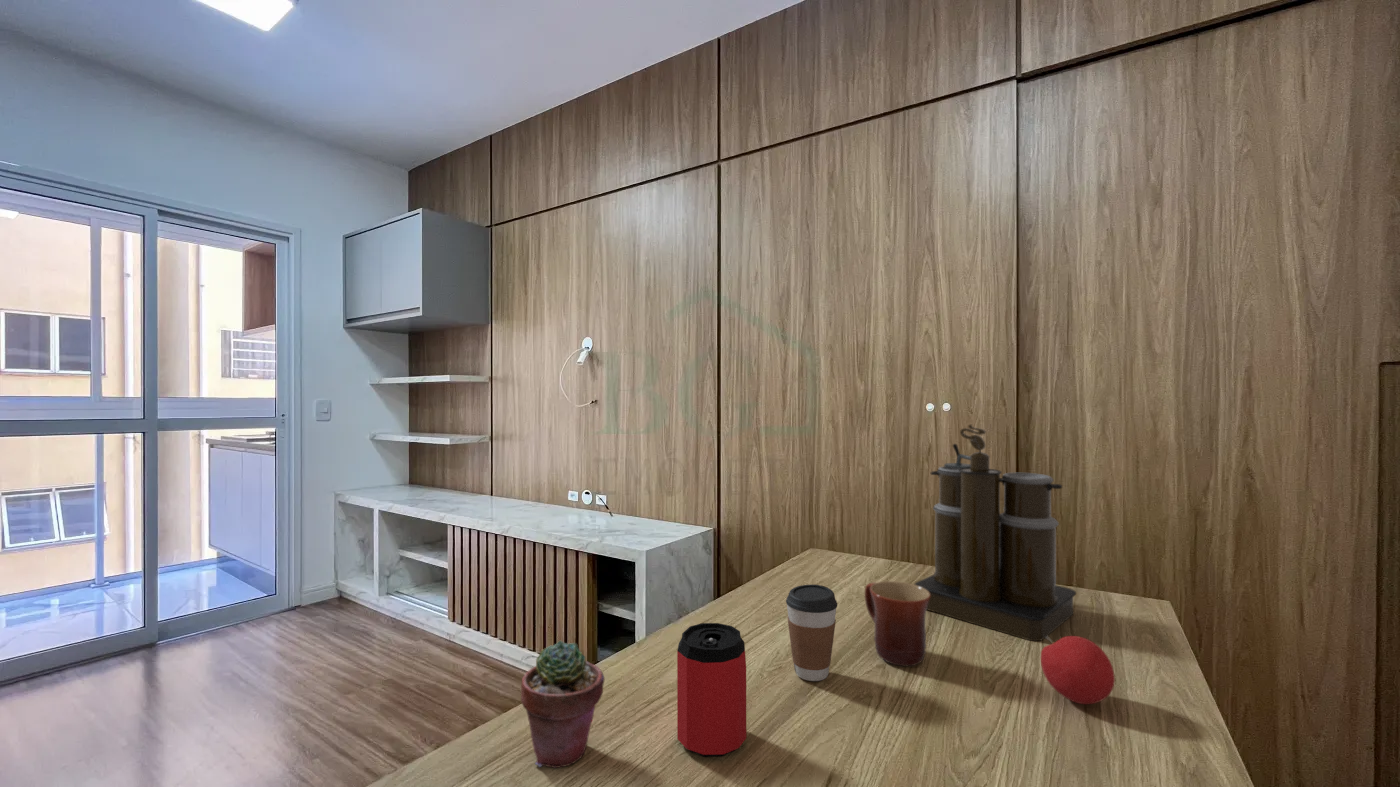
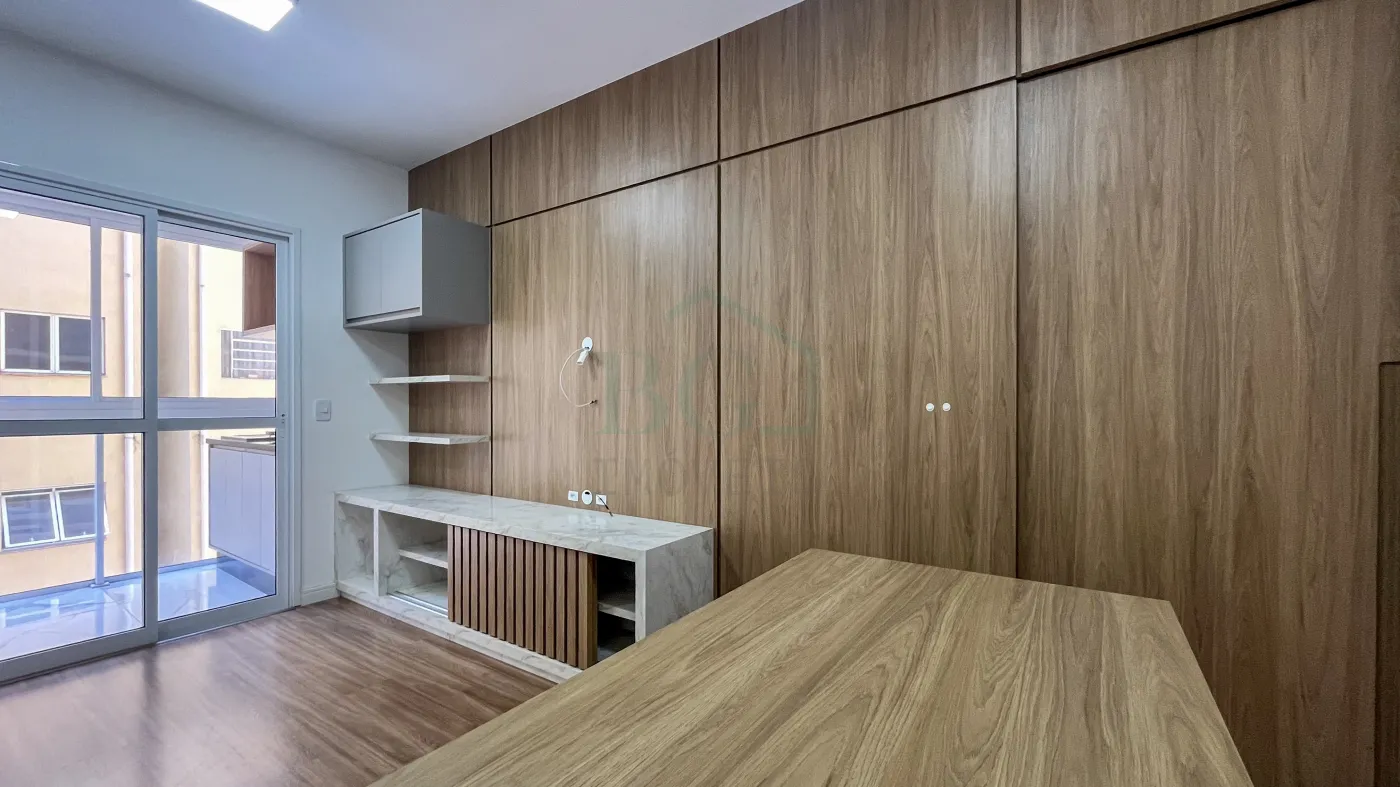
- fruit (1076, 668)
- potted succulent (562, 697)
- coffee maker (993, 516)
- coffee cup (811, 632)
- mug (892, 620)
- can (711, 686)
